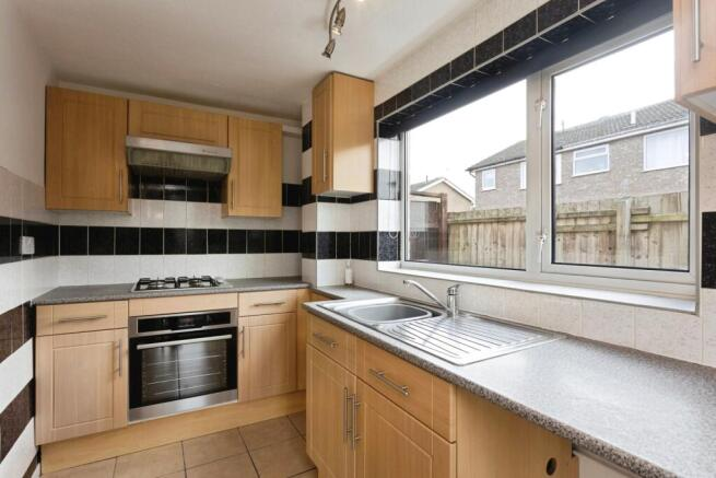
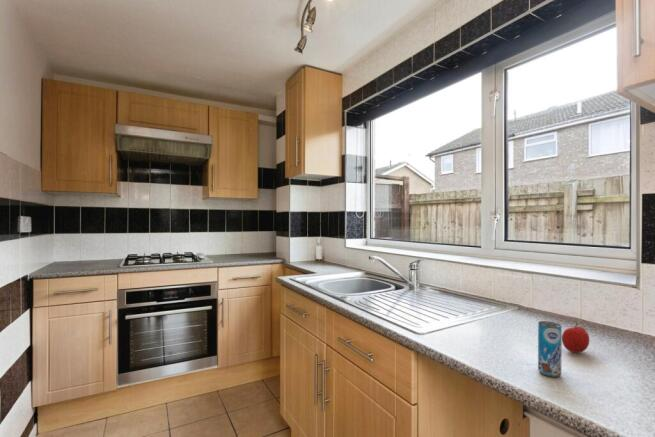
+ beverage can (549, 348)
+ apple (575, 337)
